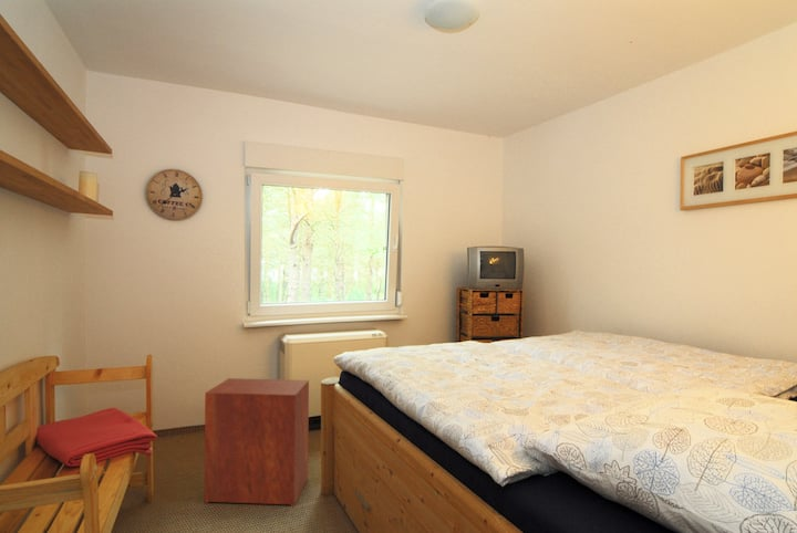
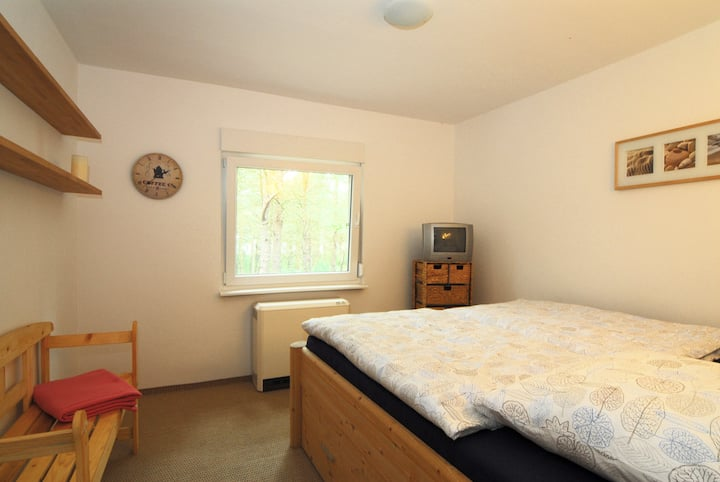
- nightstand (259, 437)
